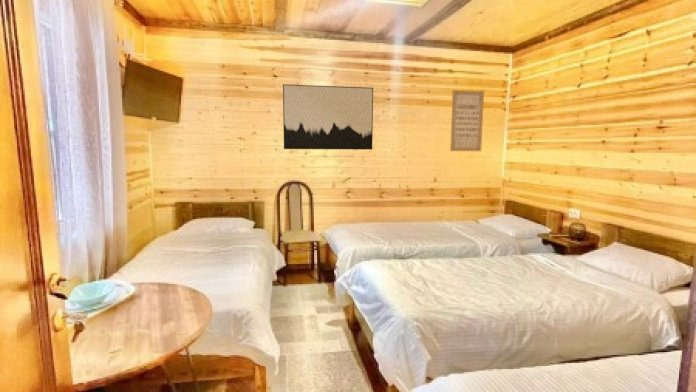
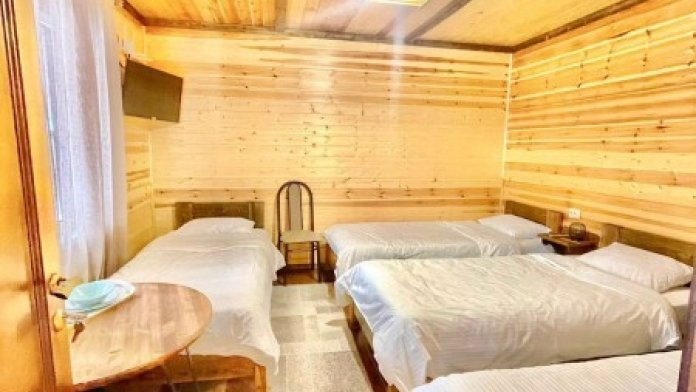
- wall art (467, 121)
- wall art (328, 118)
